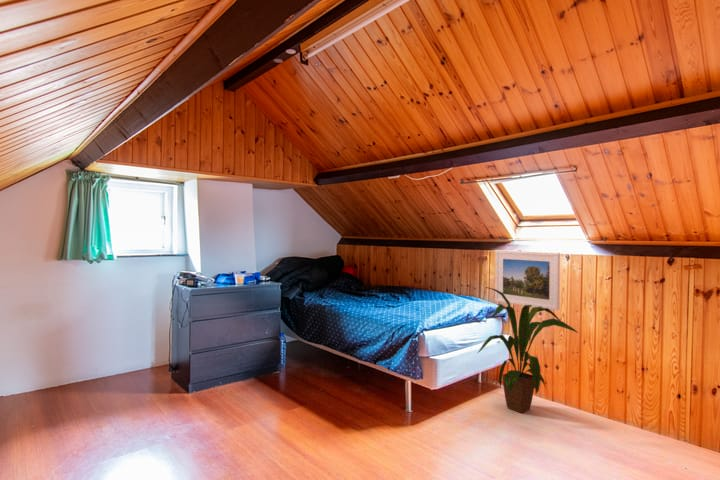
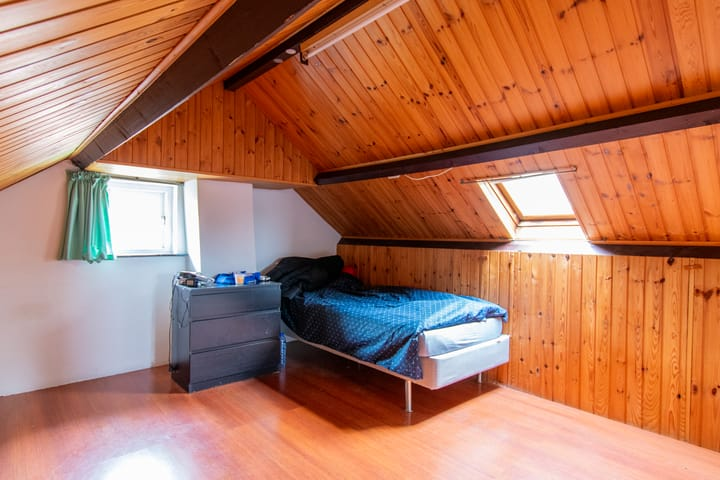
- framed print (525, 278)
- house plant (527, 351)
